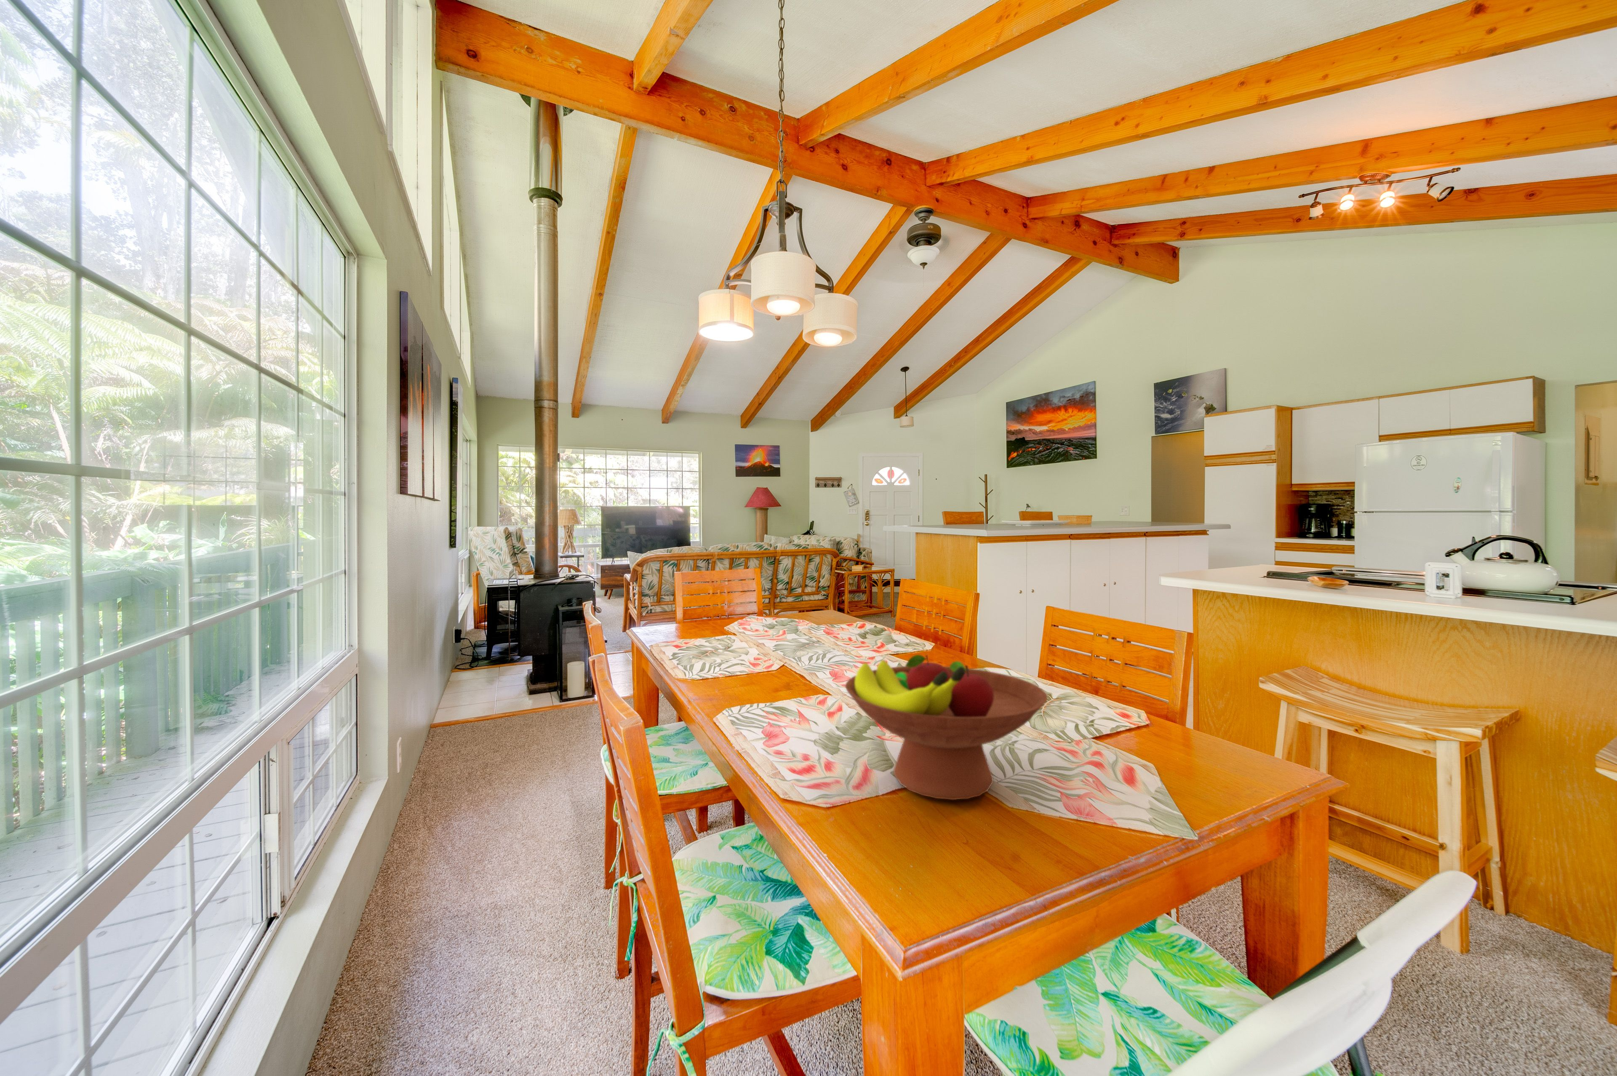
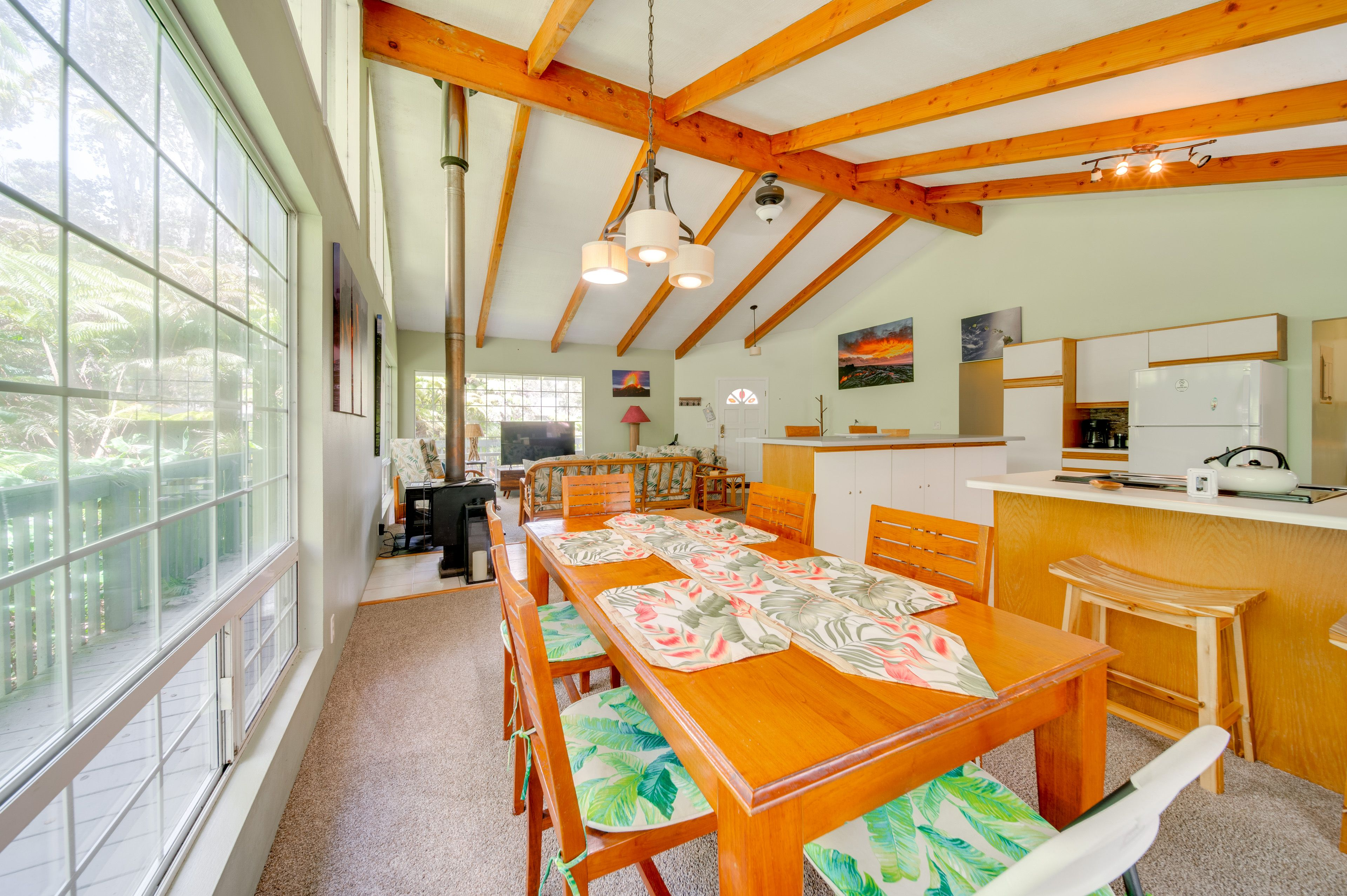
- fruit bowl (942, 716)
